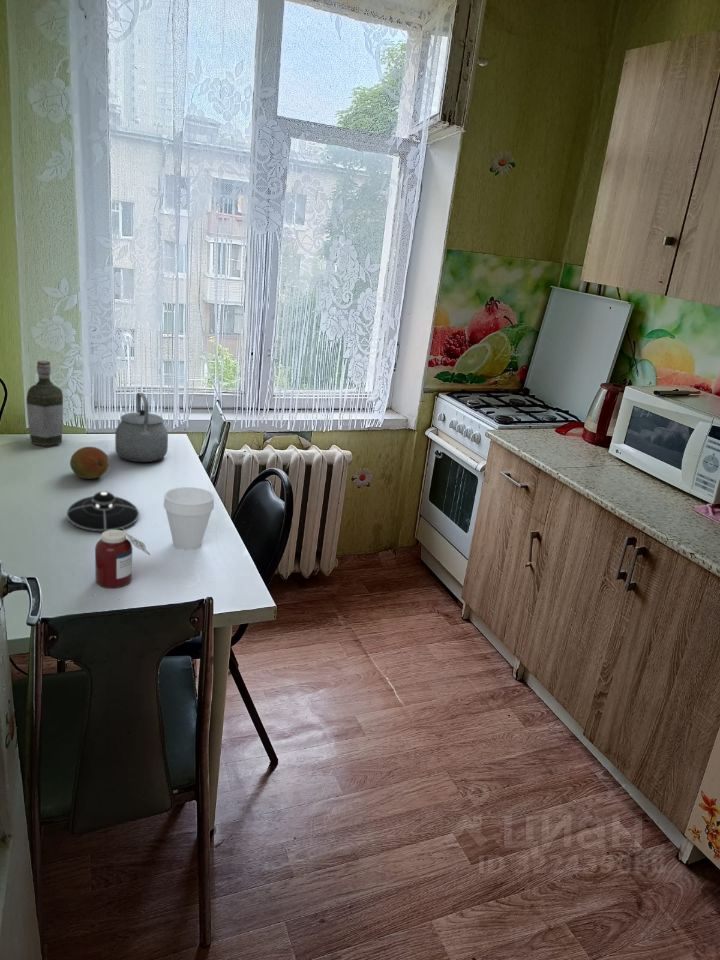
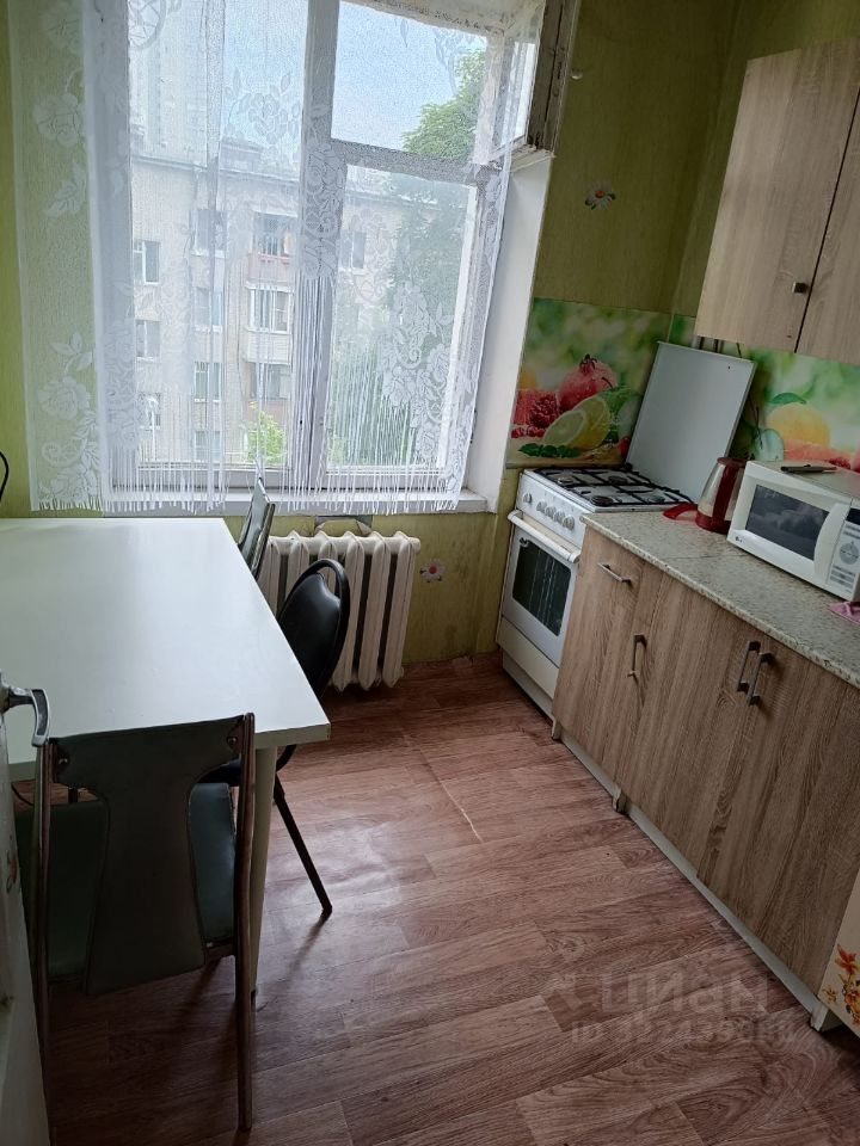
- jar (121, 557)
- fruit (87, 461)
- tea kettle (140, 424)
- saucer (103, 505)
- cup (188, 520)
- bottle (45, 402)
